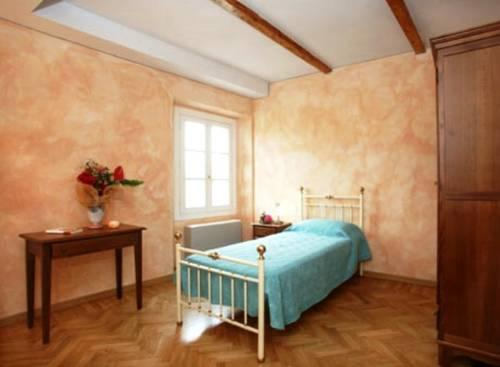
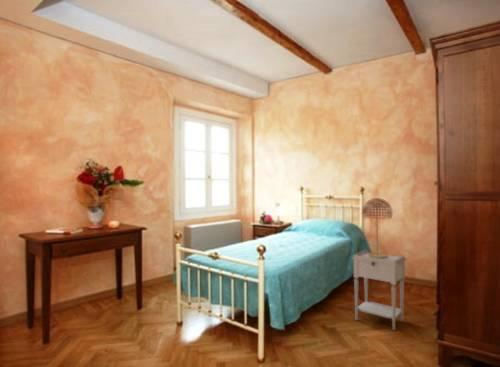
+ table lamp (377, 227)
+ nightstand (380, 280)
